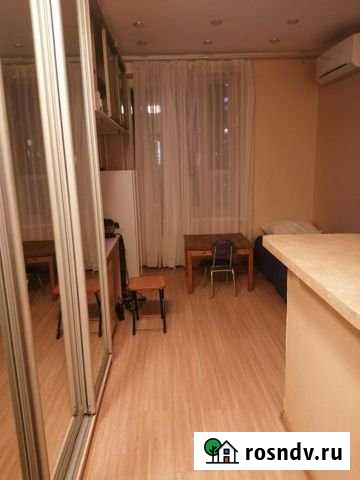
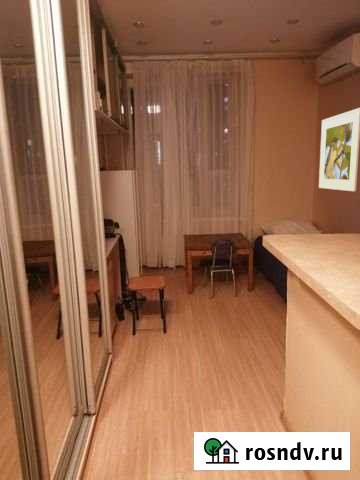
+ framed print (337, 152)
